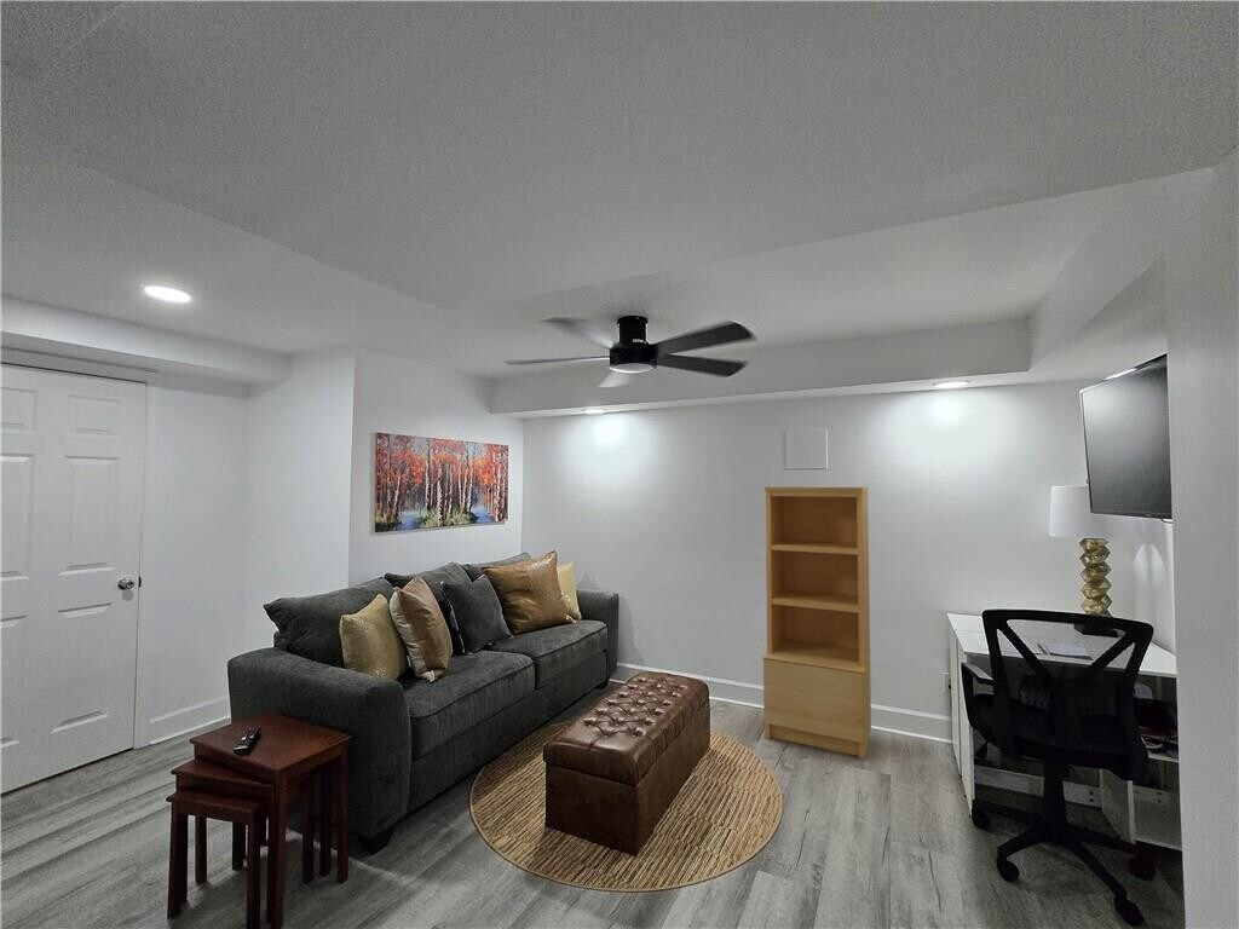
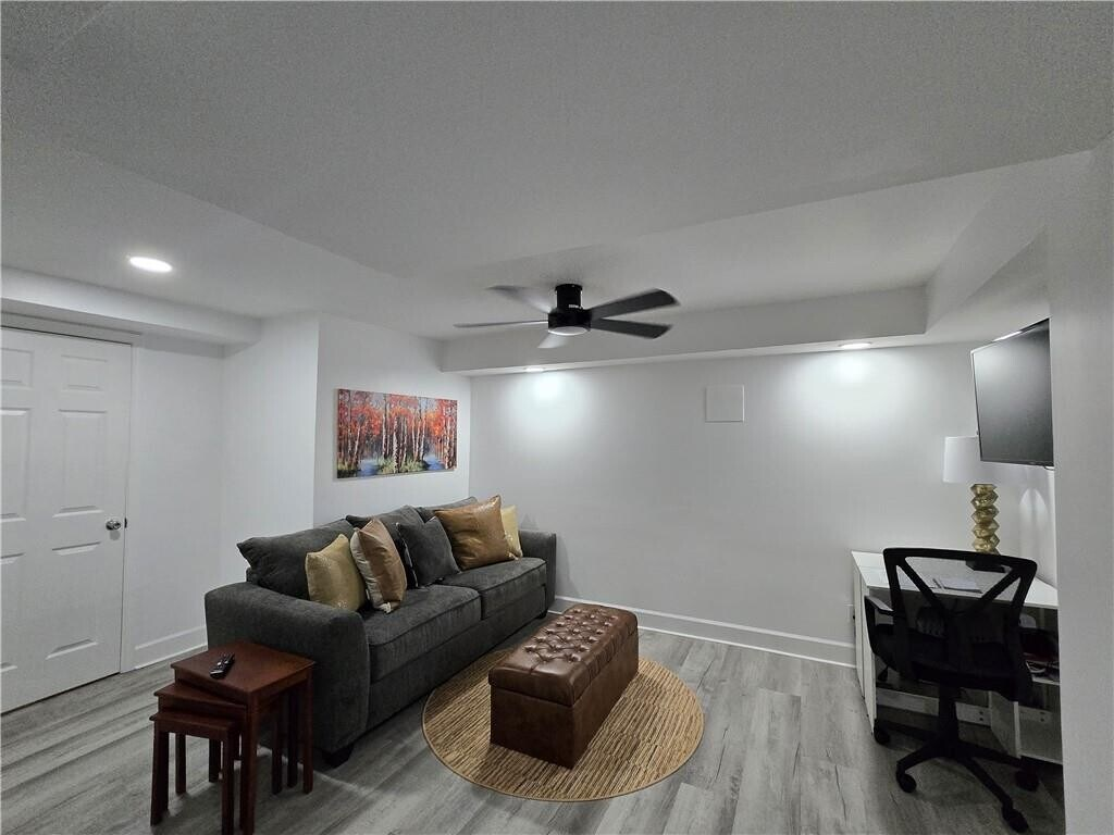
- bookcase (817, 608)
